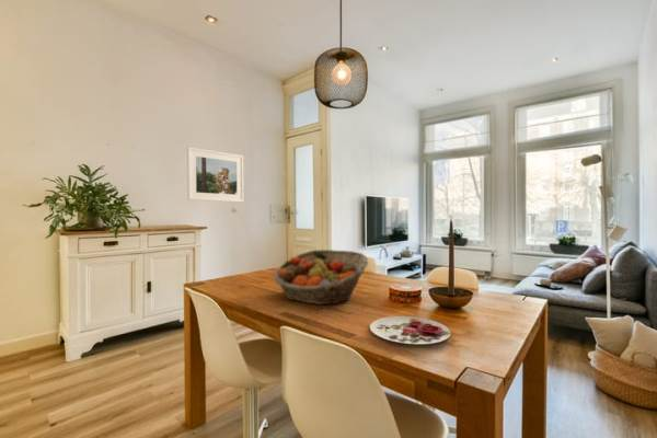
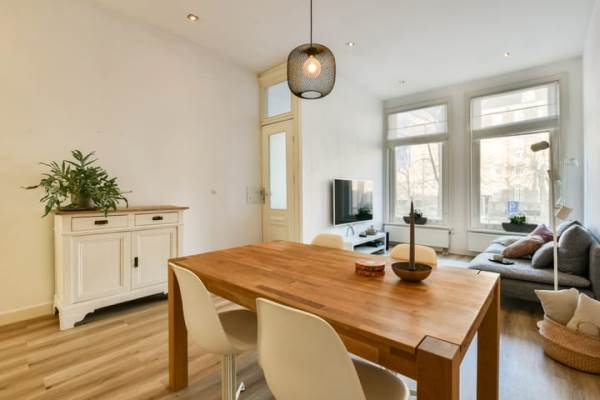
- fruit basket (320, 274)
- plate (408, 327)
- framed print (217, 176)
